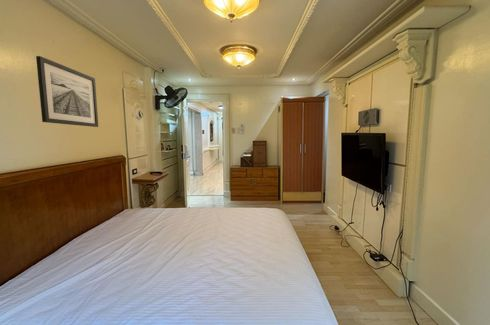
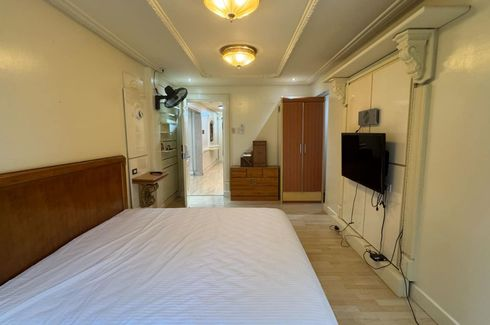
- wall art (72, 97)
